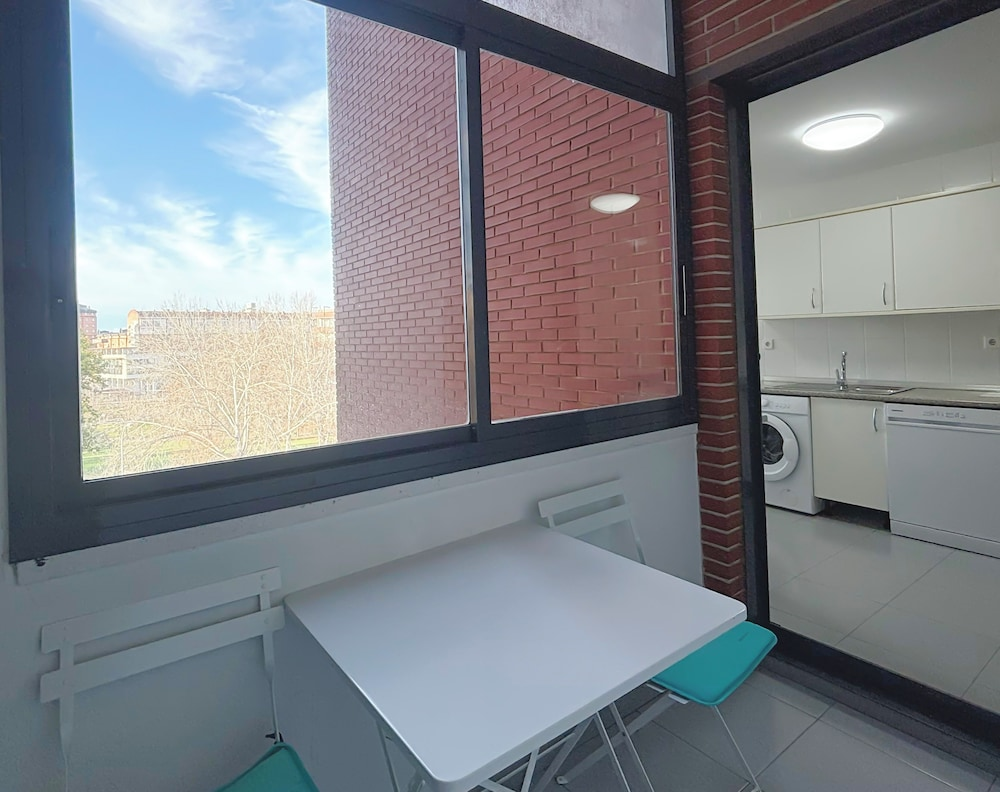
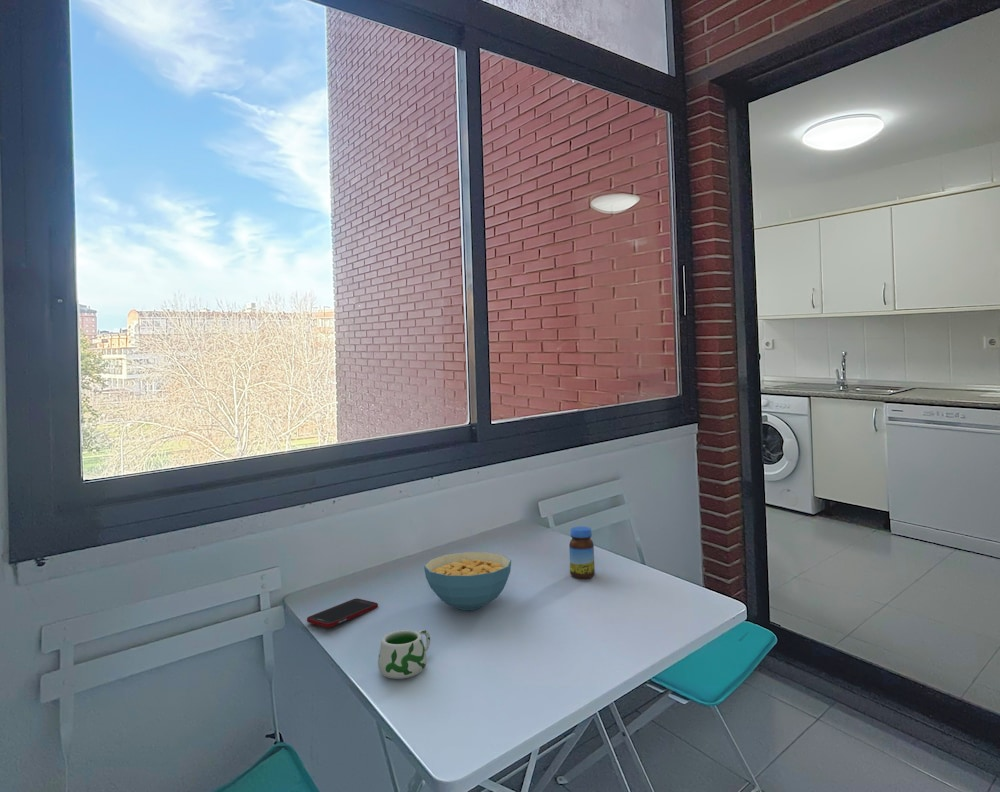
+ jar (581, 551)
+ mug (407, 650)
+ cell phone (343, 612)
+ cereal bowl (468, 584)
